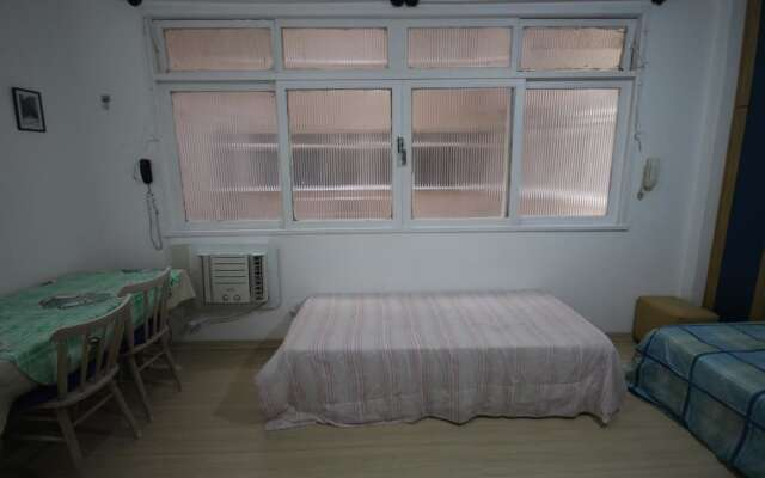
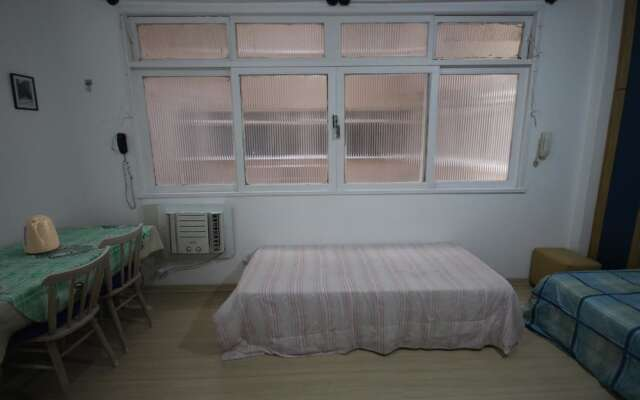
+ kettle (39, 233)
